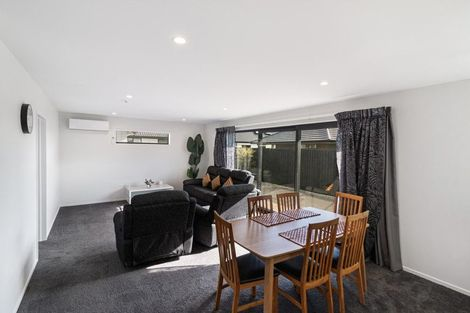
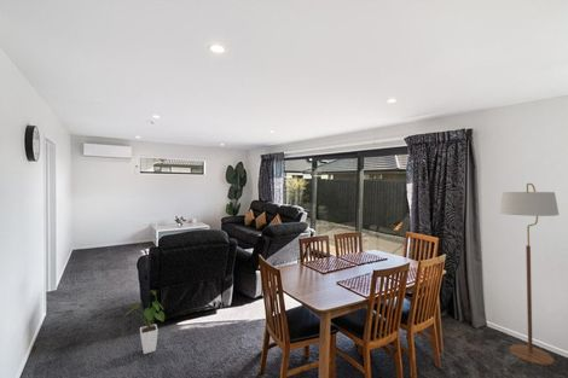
+ house plant (145, 322)
+ floor lamp (529, 268)
